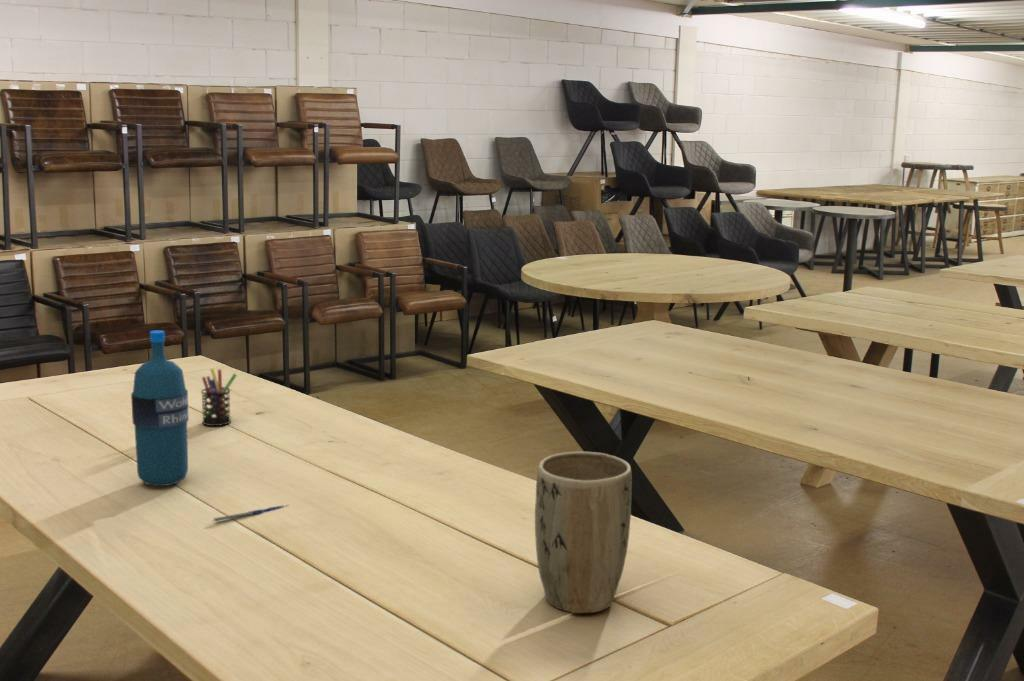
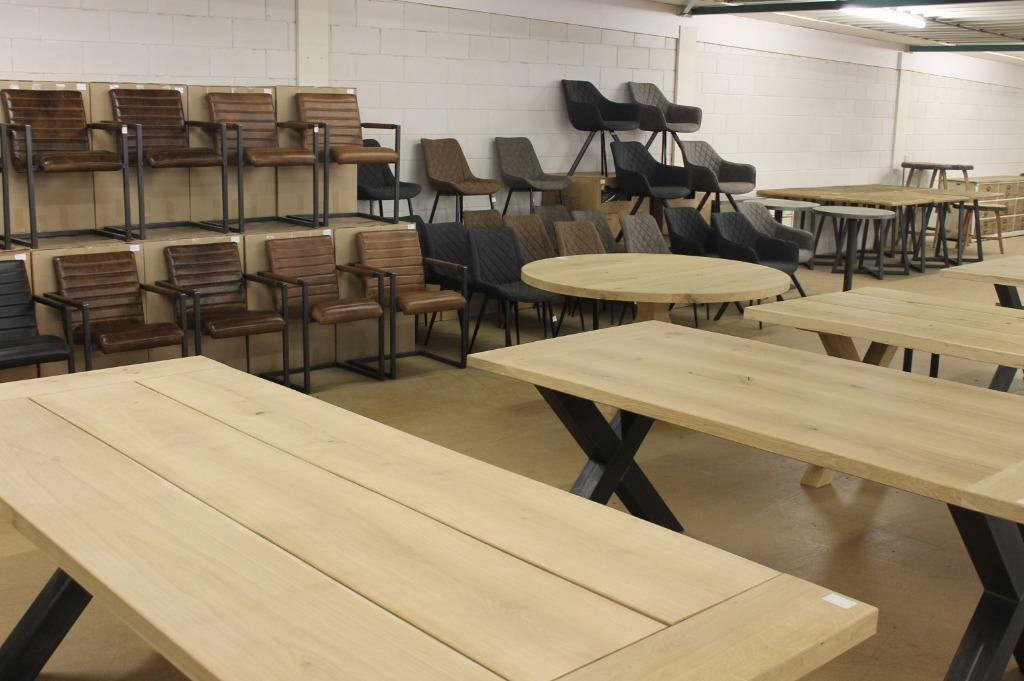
- water bottle (160, 407)
- pen (251, 512)
- pen holder (219, 394)
- plant pot (582, 532)
